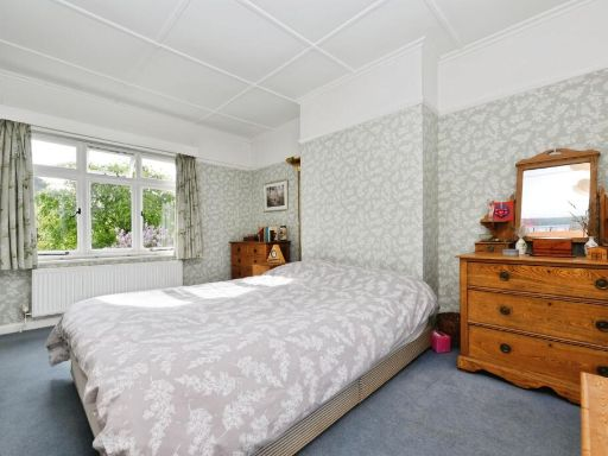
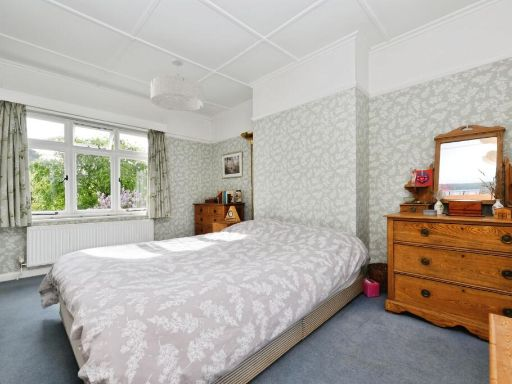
+ ceiling light fixture (177, 82)
